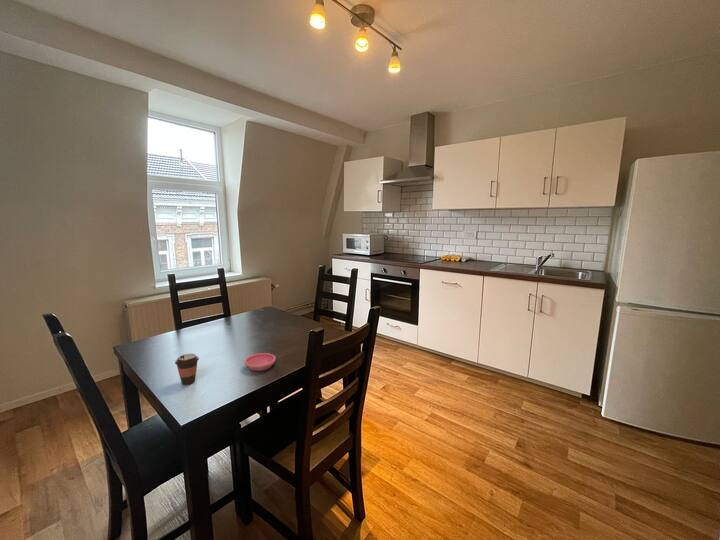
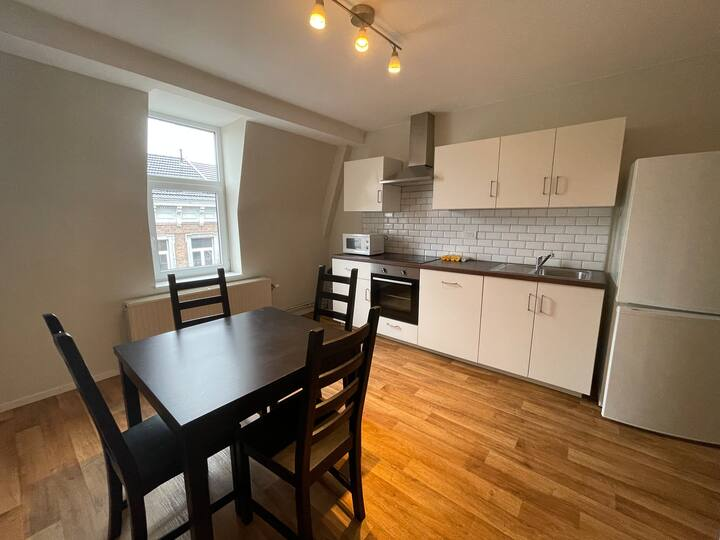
- saucer (260, 362)
- coffee cup (187, 369)
